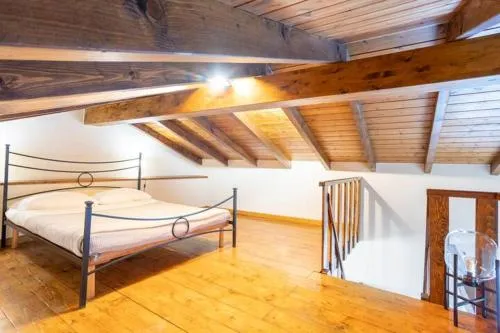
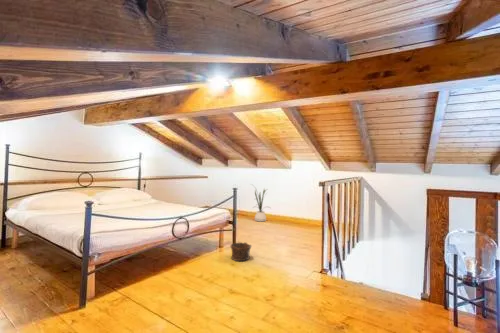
+ clay pot (240, 248)
+ house plant (259, 202)
